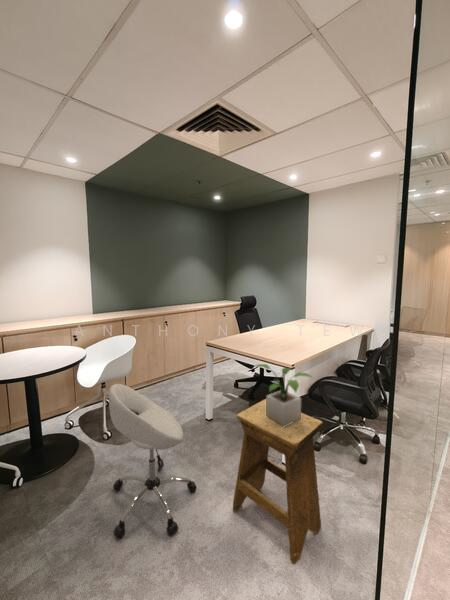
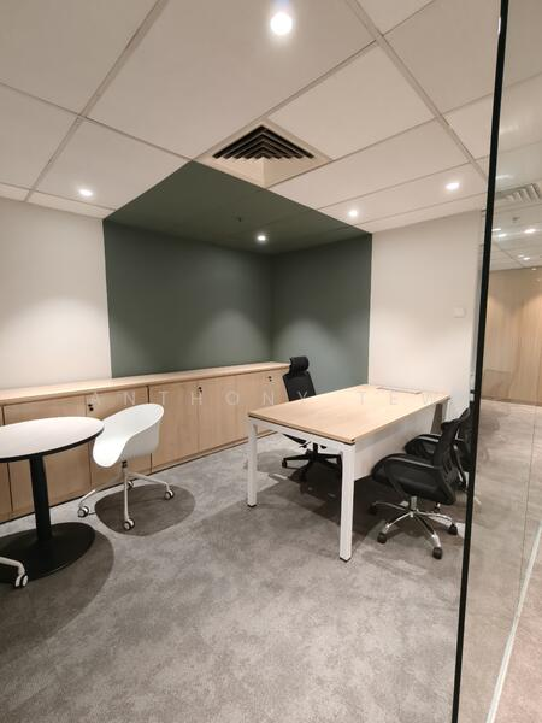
- potted plant (281, 391)
- stool (276, 469)
- chair (152, 442)
